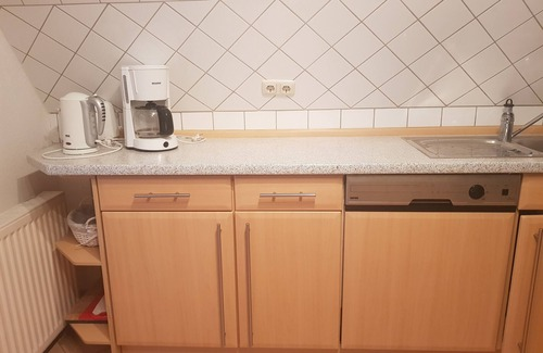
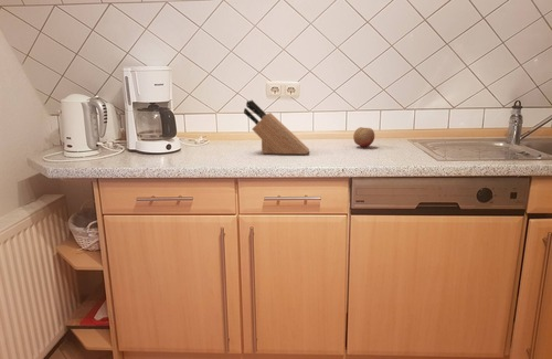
+ fruit (363, 137)
+ knife block (276, 126)
